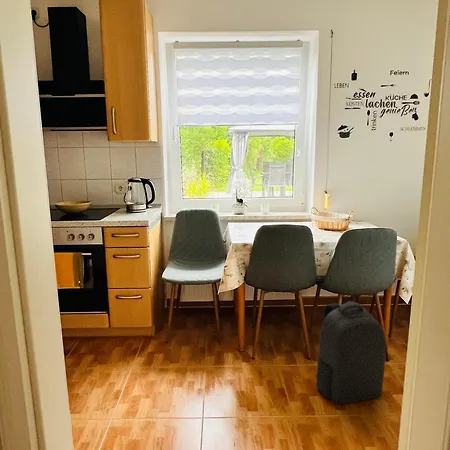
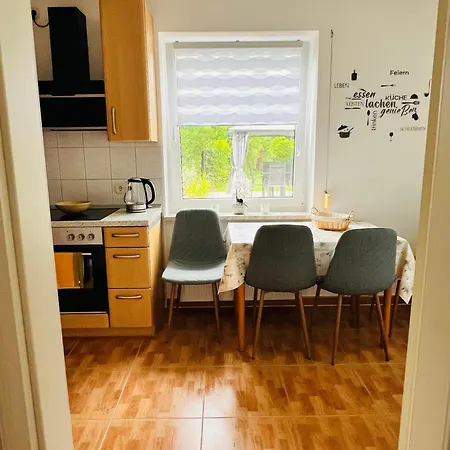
- backpack (346, 344)
